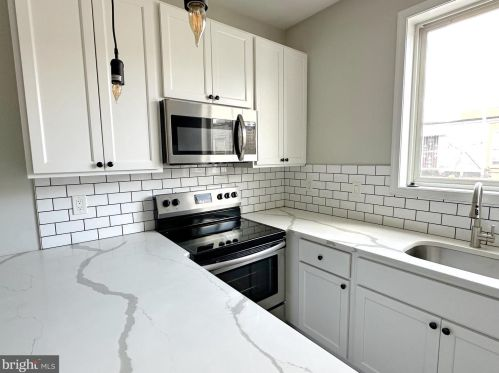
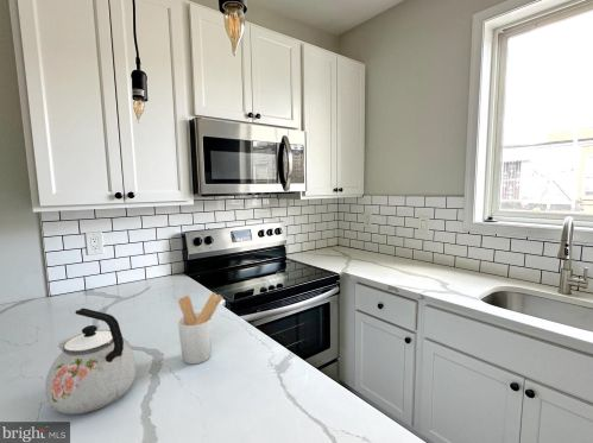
+ kettle (90, 353)
+ utensil holder (202, 325)
